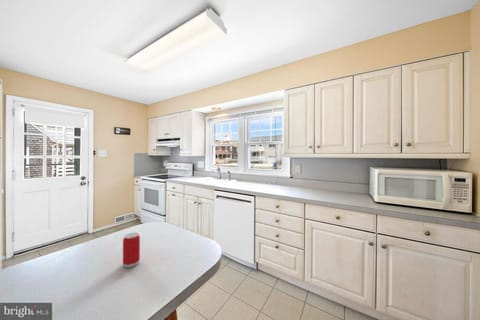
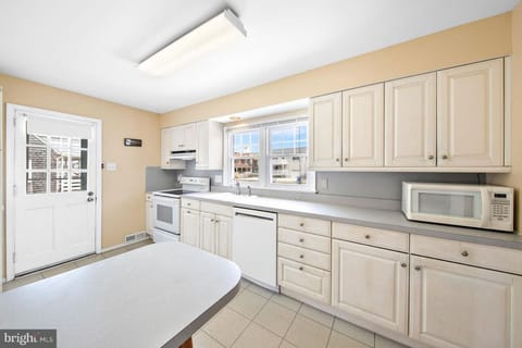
- beverage can (131, 249)
